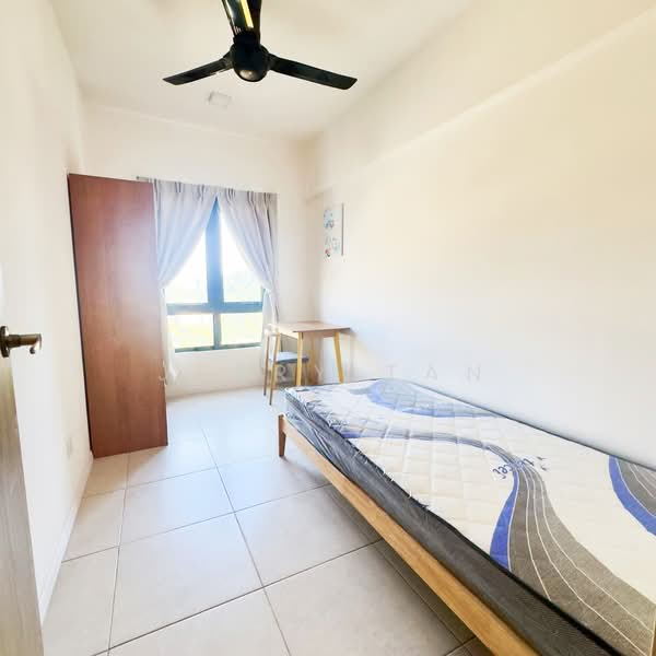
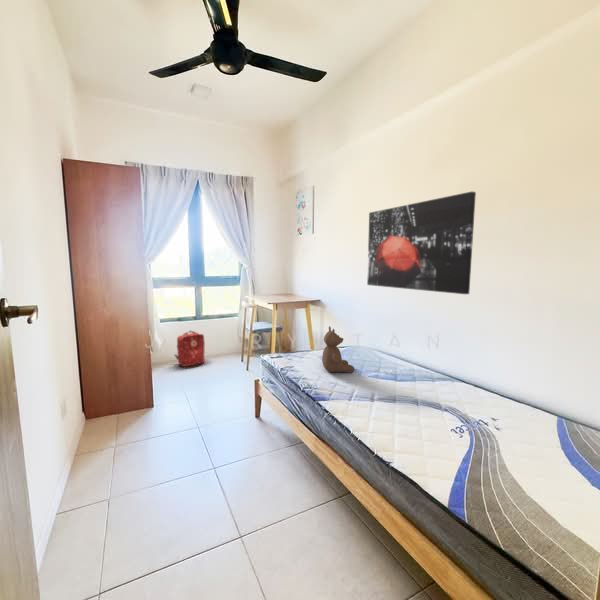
+ teddy bear (337, 349)
+ backpack (189, 346)
+ wall art (411, 247)
